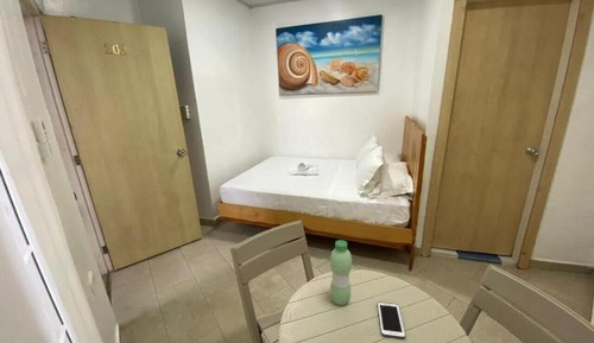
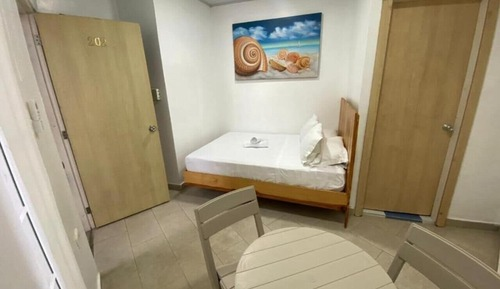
- water bottle (340, 272)
- cell phone (390, 318)
